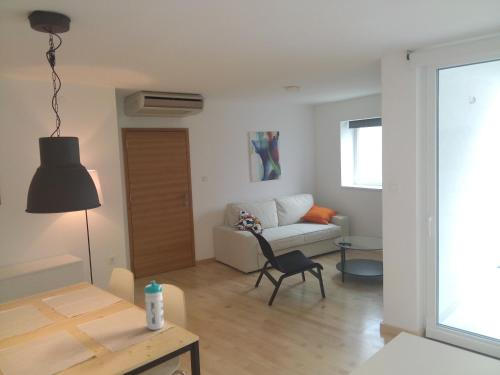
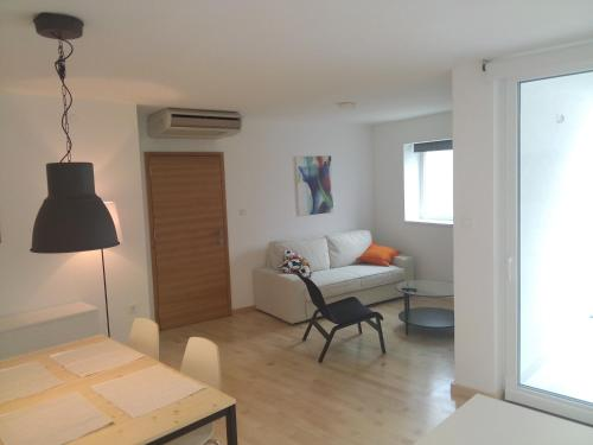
- water bottle (154, 304)
